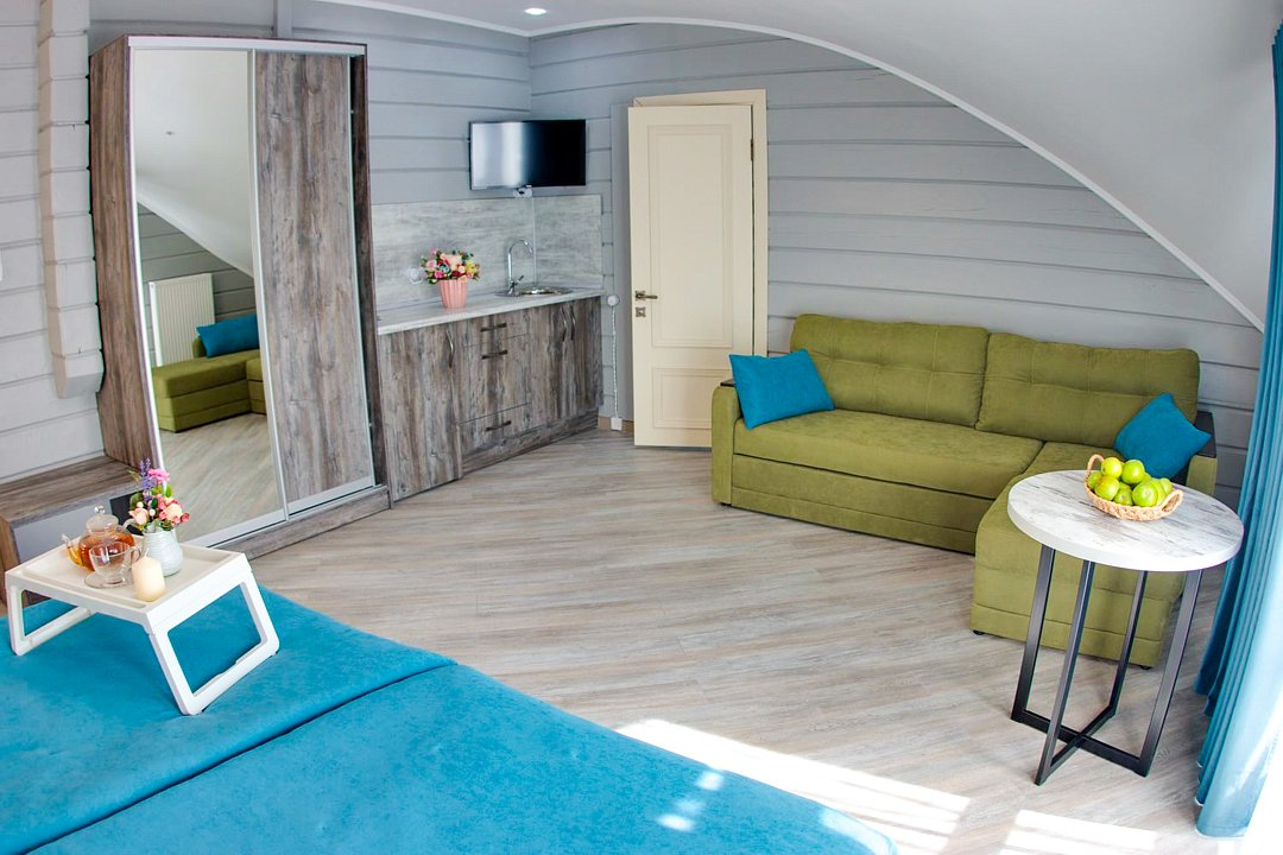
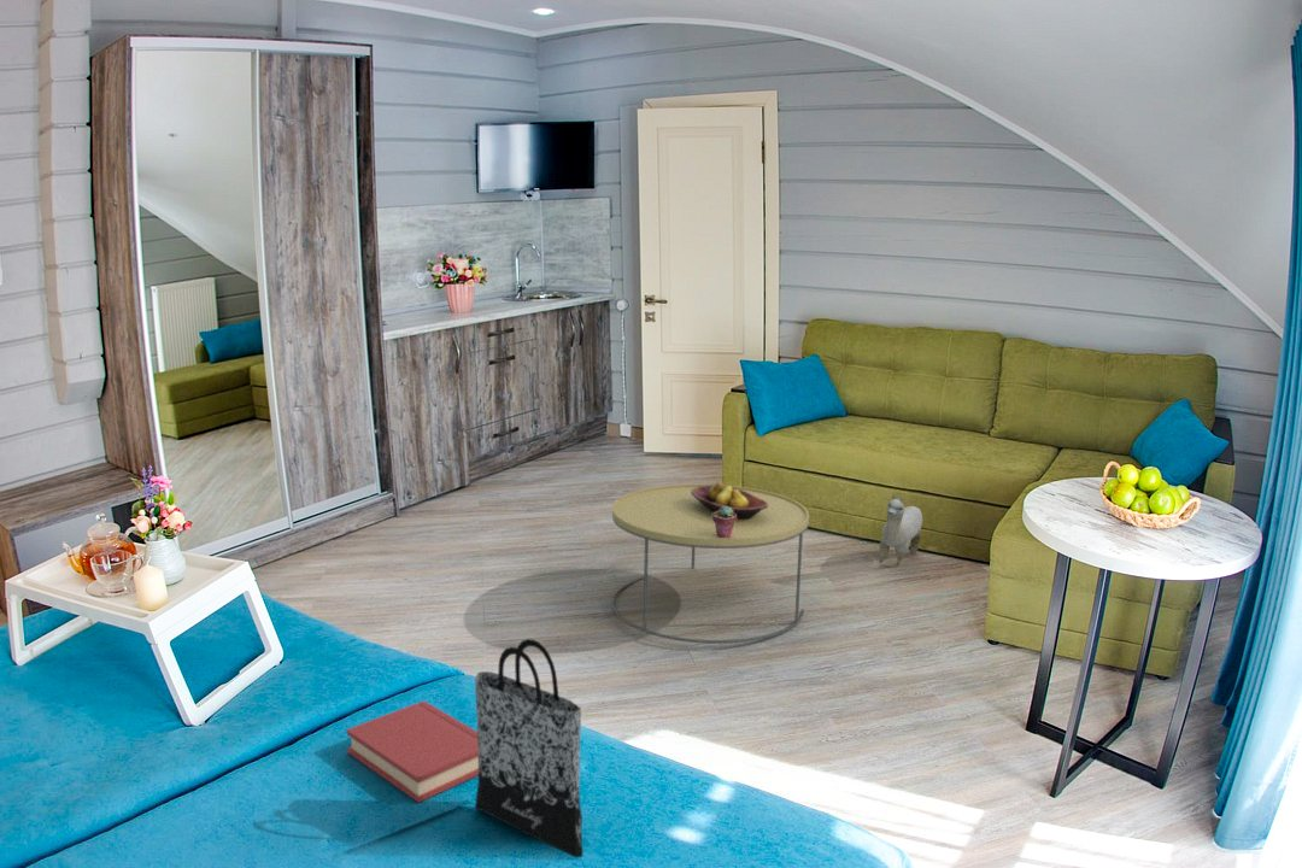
+ coffee table (708, 547)
+ plush toy (898, 526)
+ fruit bowl (728, 495)
+ tote bag (528, 738)
+ hardback book (422, 746)
+ potted succulent (725, 517)
